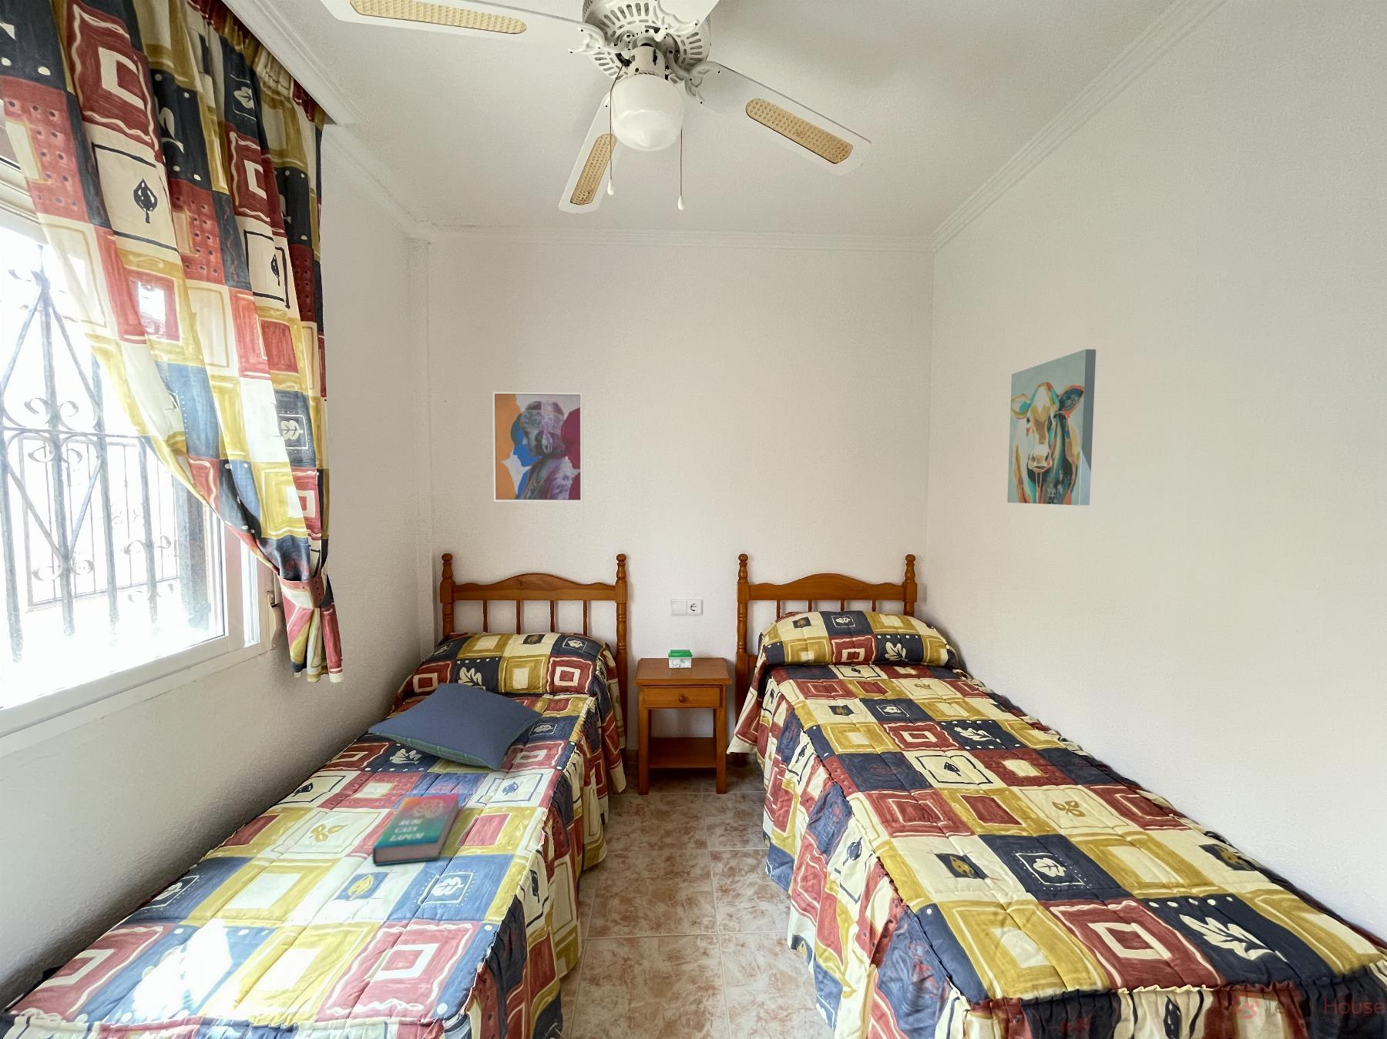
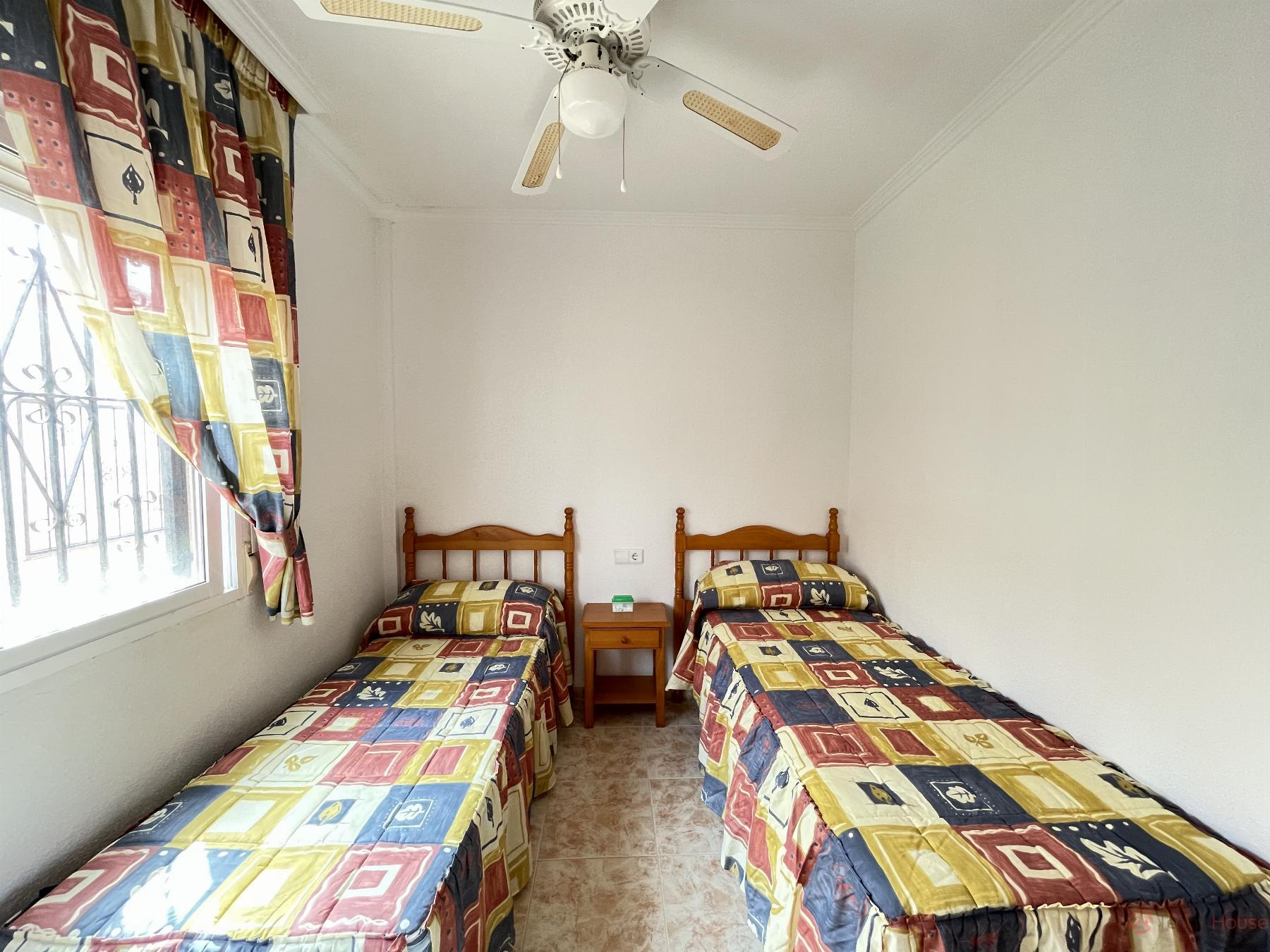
- wall art (537, 447)
- pillow (465, 721)
- wall art (1046, 433)
- book (419, 826)
